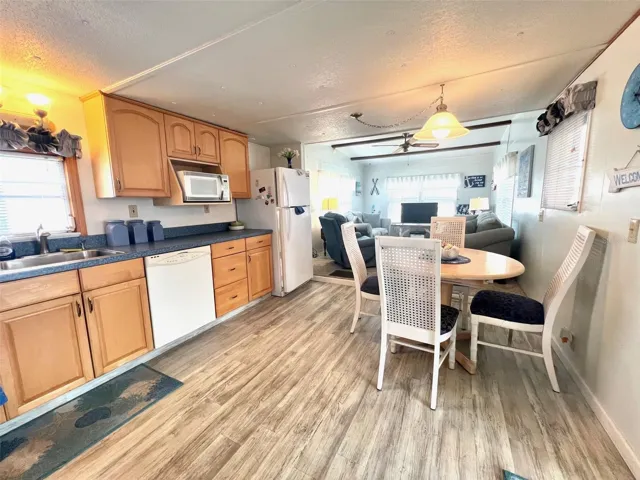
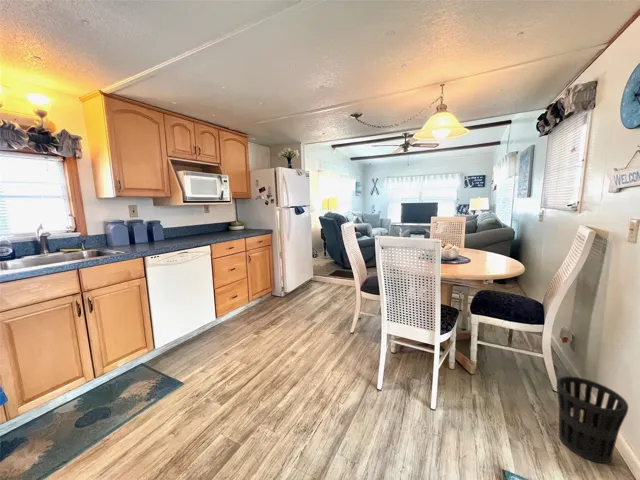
+ wastebasket (587, 418)
